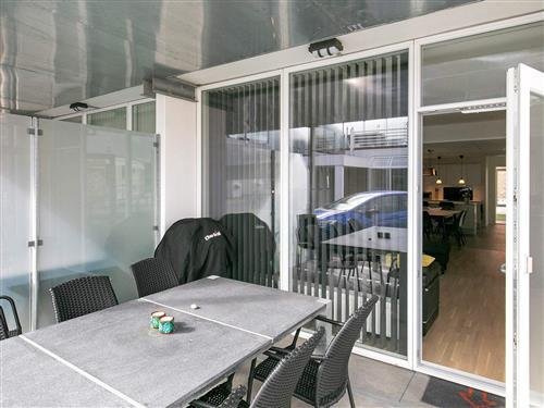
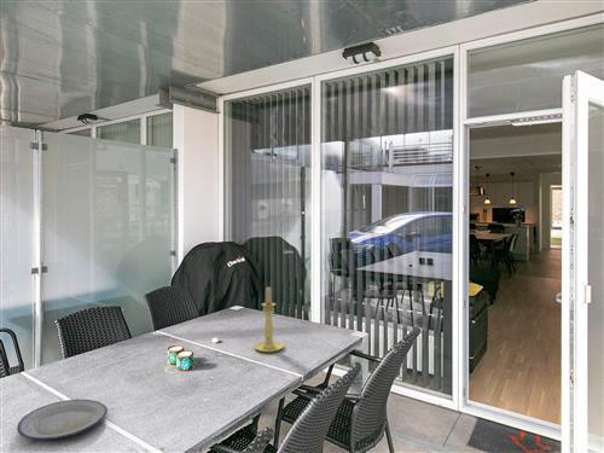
+ candle holder (268, 316)
+ plate (64, 419)
